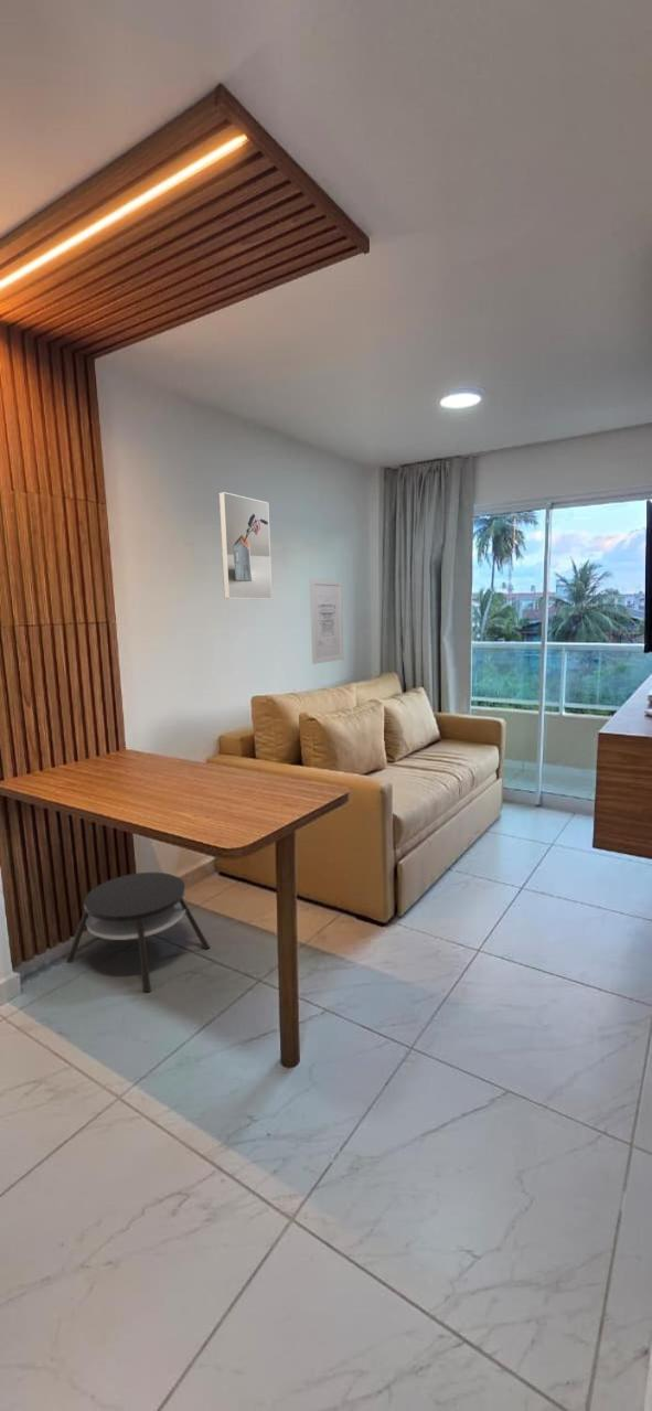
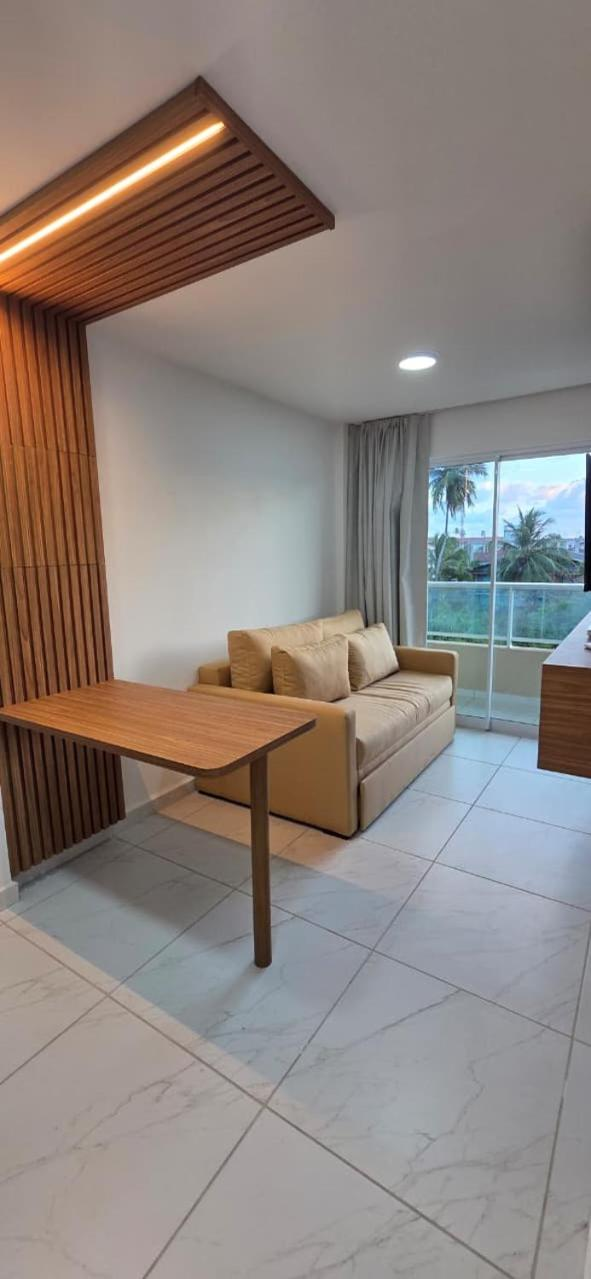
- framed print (246, 548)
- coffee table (138, 922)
- wall art (327, 621)
